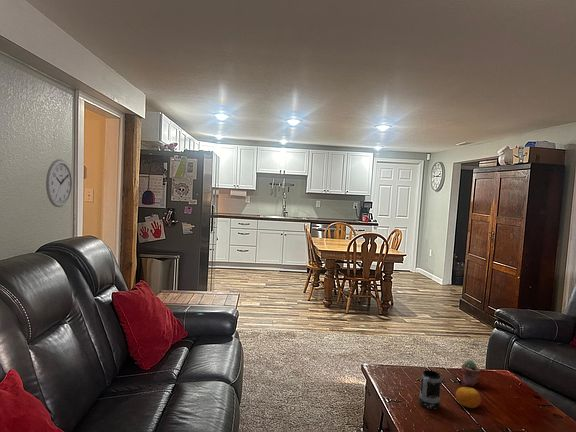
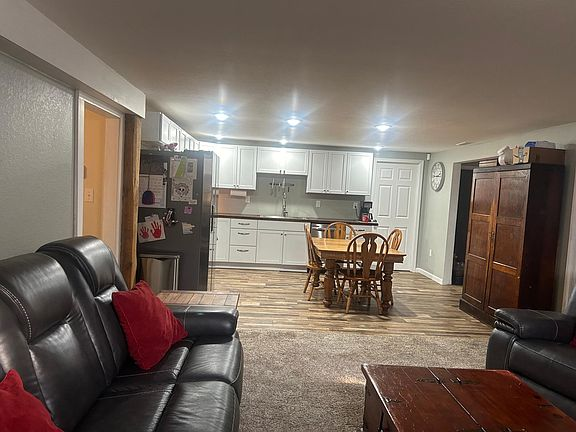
- wall clock (60, 183)
- mug (428, 390)
- potted succulent (470, 371)
- fruit (468, 396)
